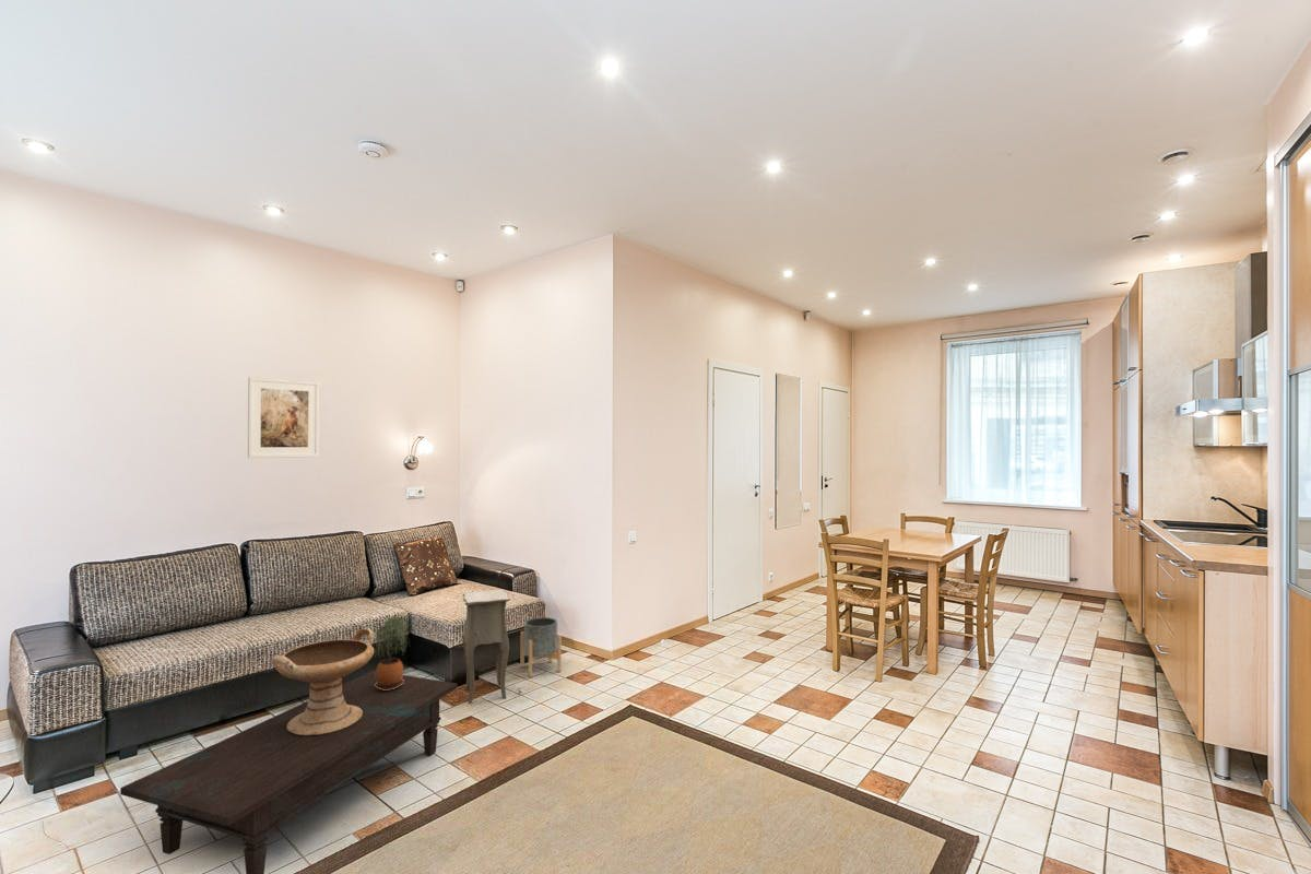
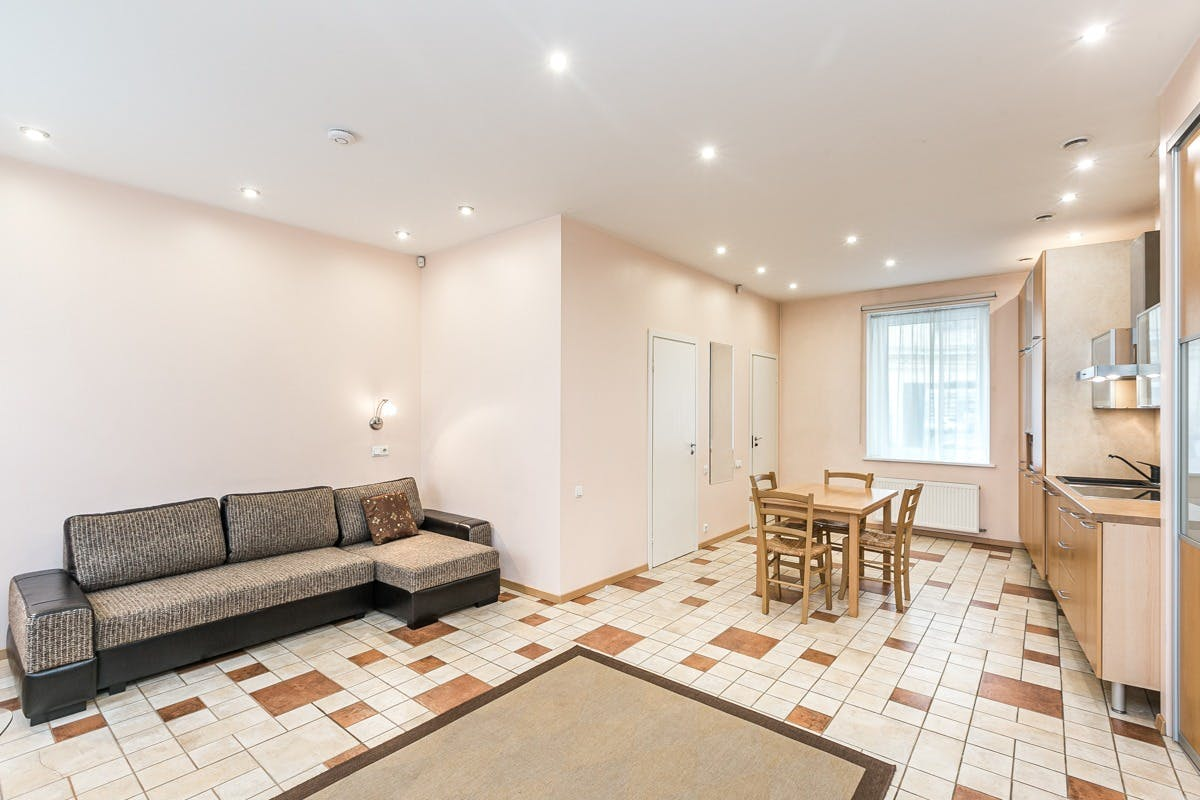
- decorative bowl (326, 680)
- potted plant (392, 651)
- side table (485, 643)
- planter (540, 645)
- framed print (284, 418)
- coffee table (318, 760)
